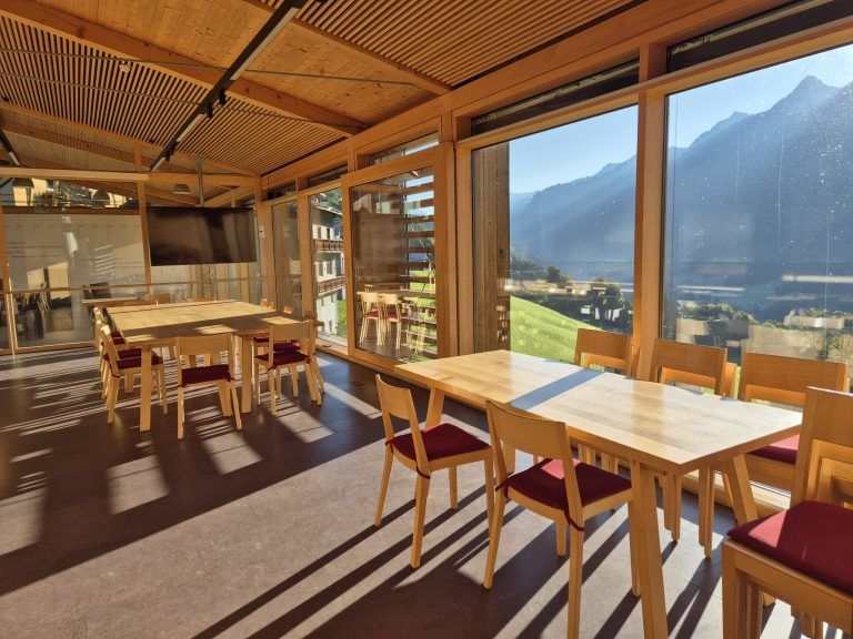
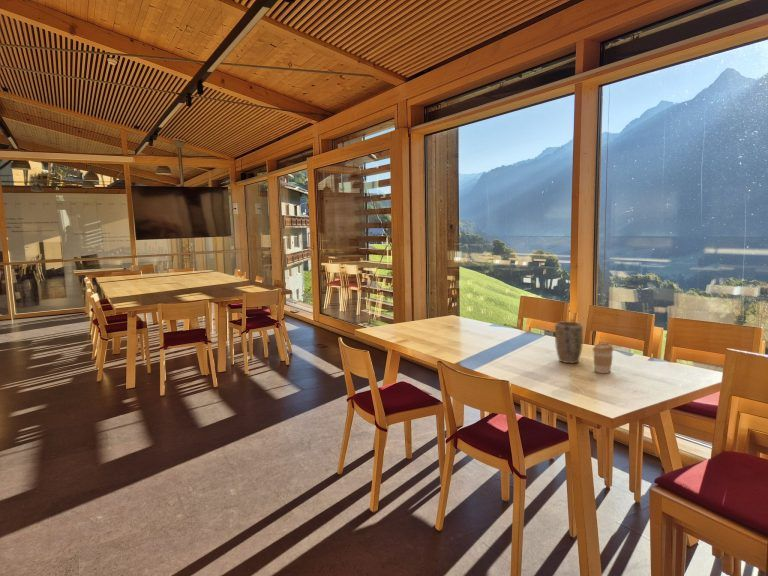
+ plant pot (568, 342)
+ coffee cup (602, 358)
